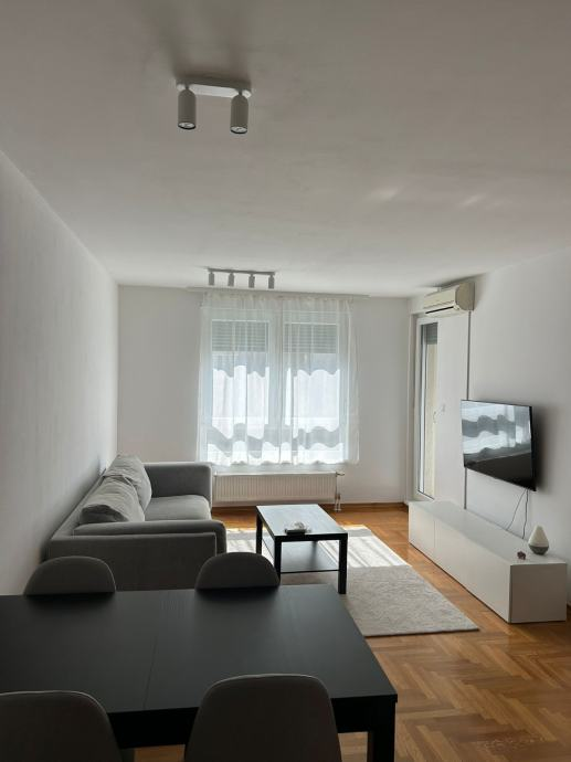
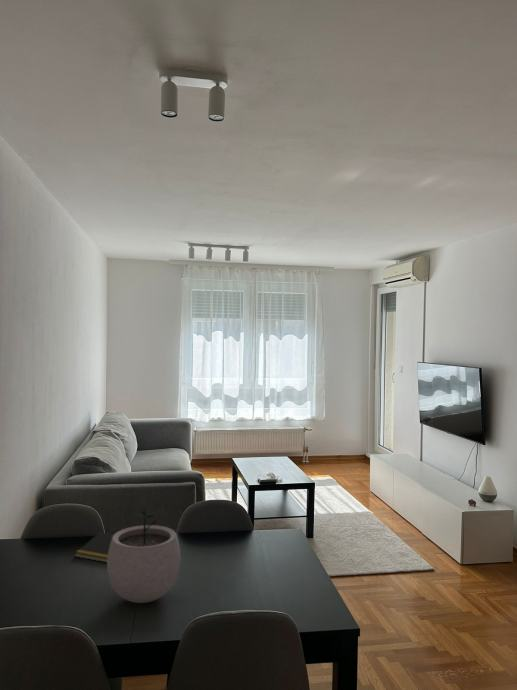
+ notepad (109, 547)
+ plant pot (144, 552)
